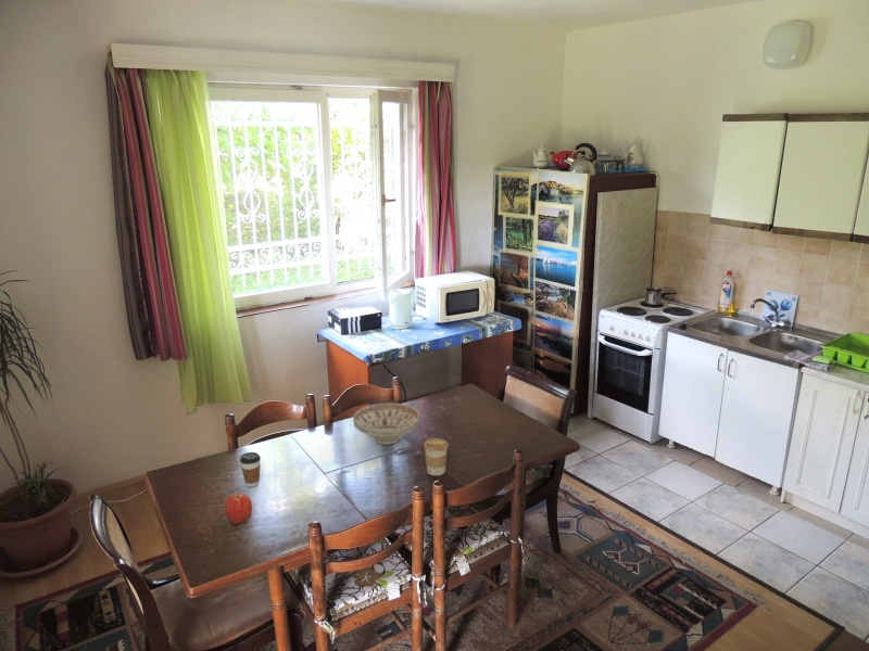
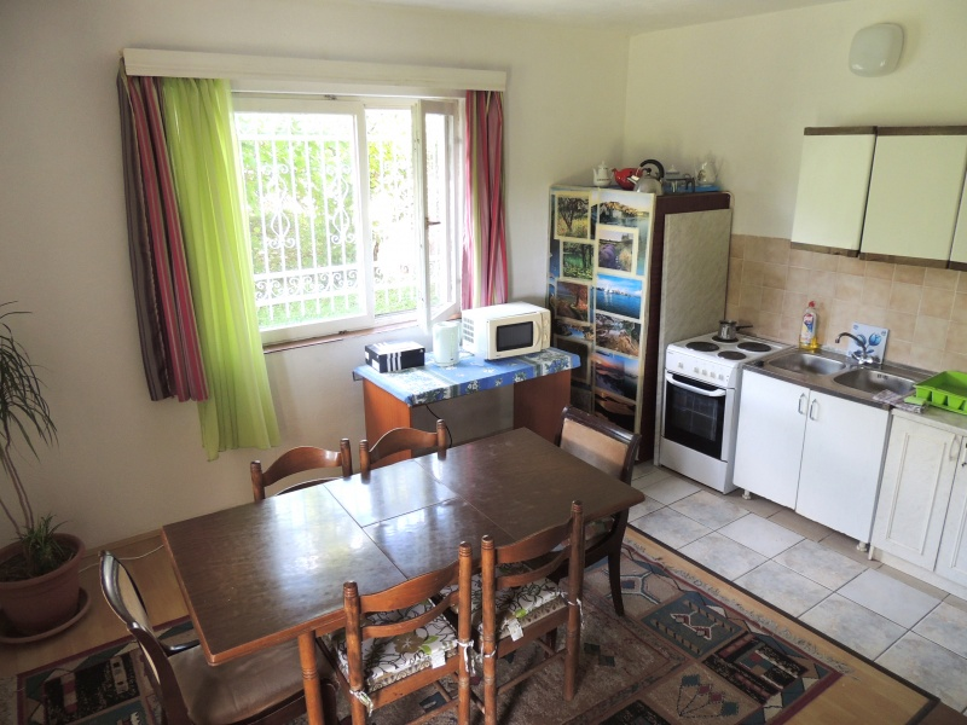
- coffee cup (436, 456)
- apple (238, 508)
- decorative bowl (387, 426)
- coffee cup (251, 470)
